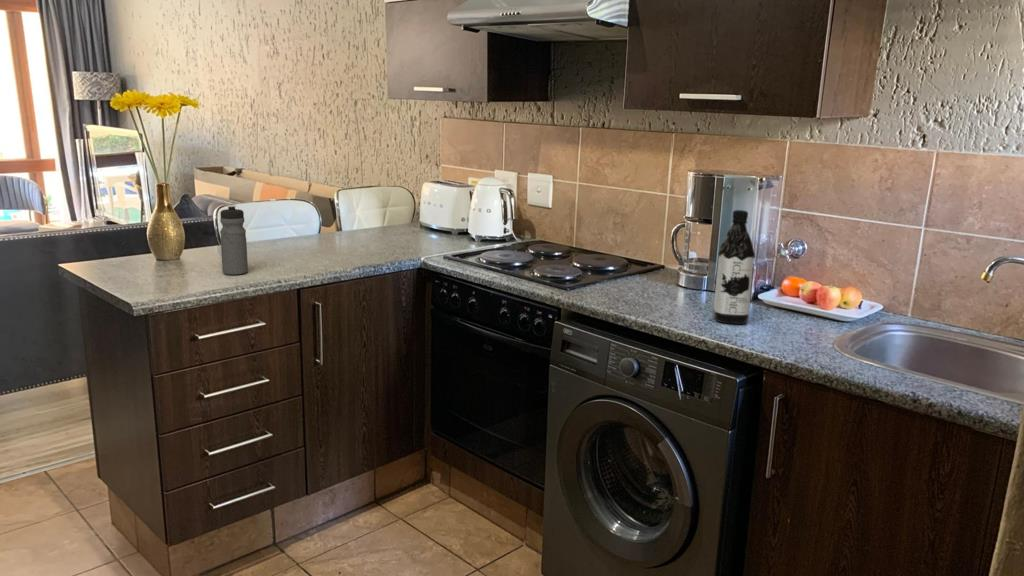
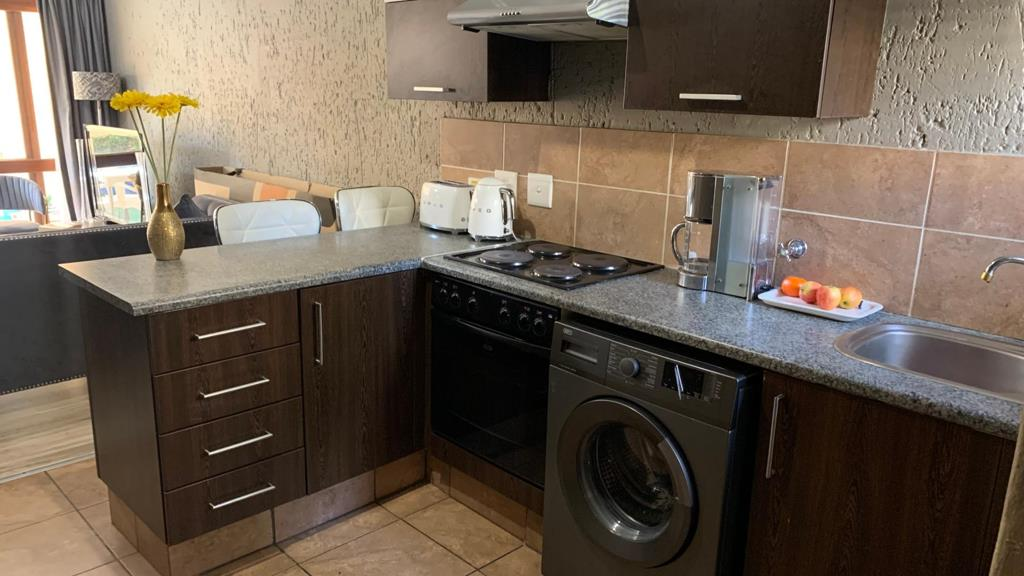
- water bottle (233, 239)
- water bottle (734, 266)
